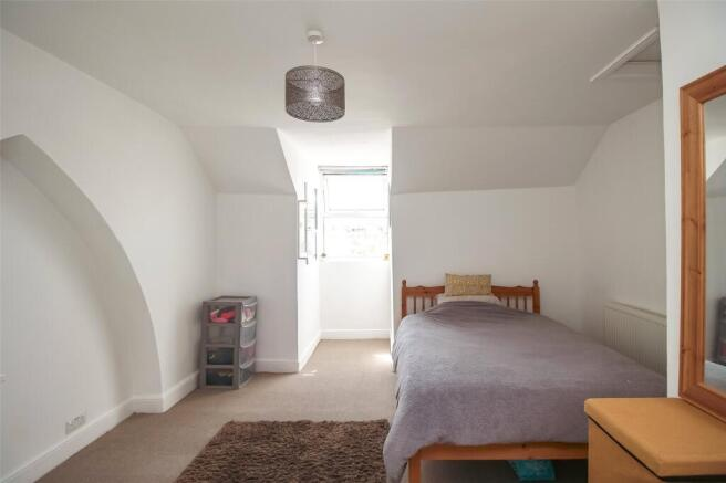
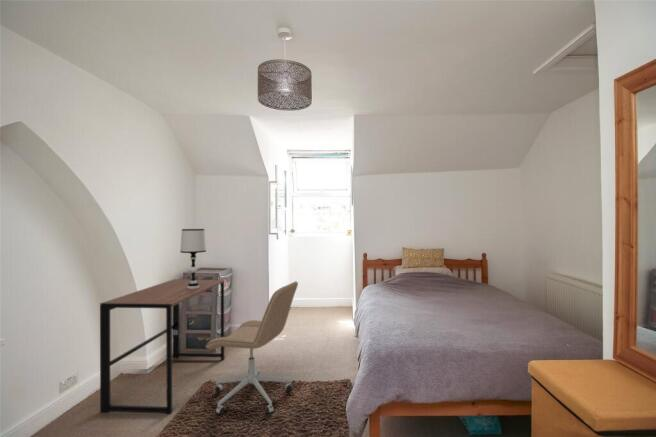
+ office chair (252, 339)
+ table lamp (193, 258)
+ desk (171, 335)
